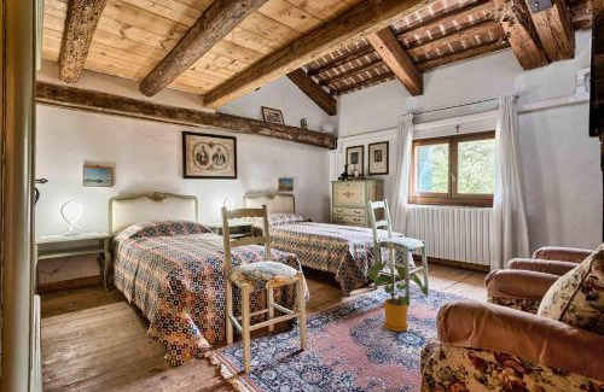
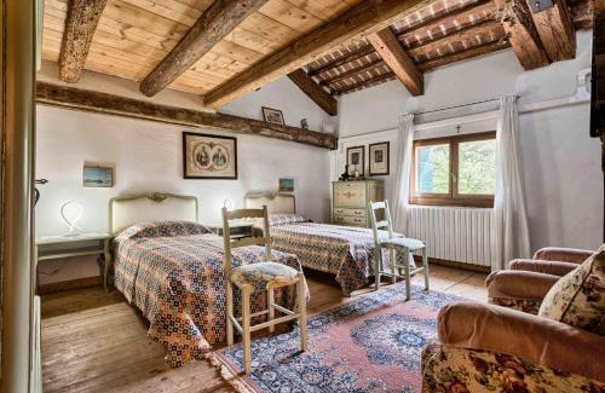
- house plant (393, 296)
